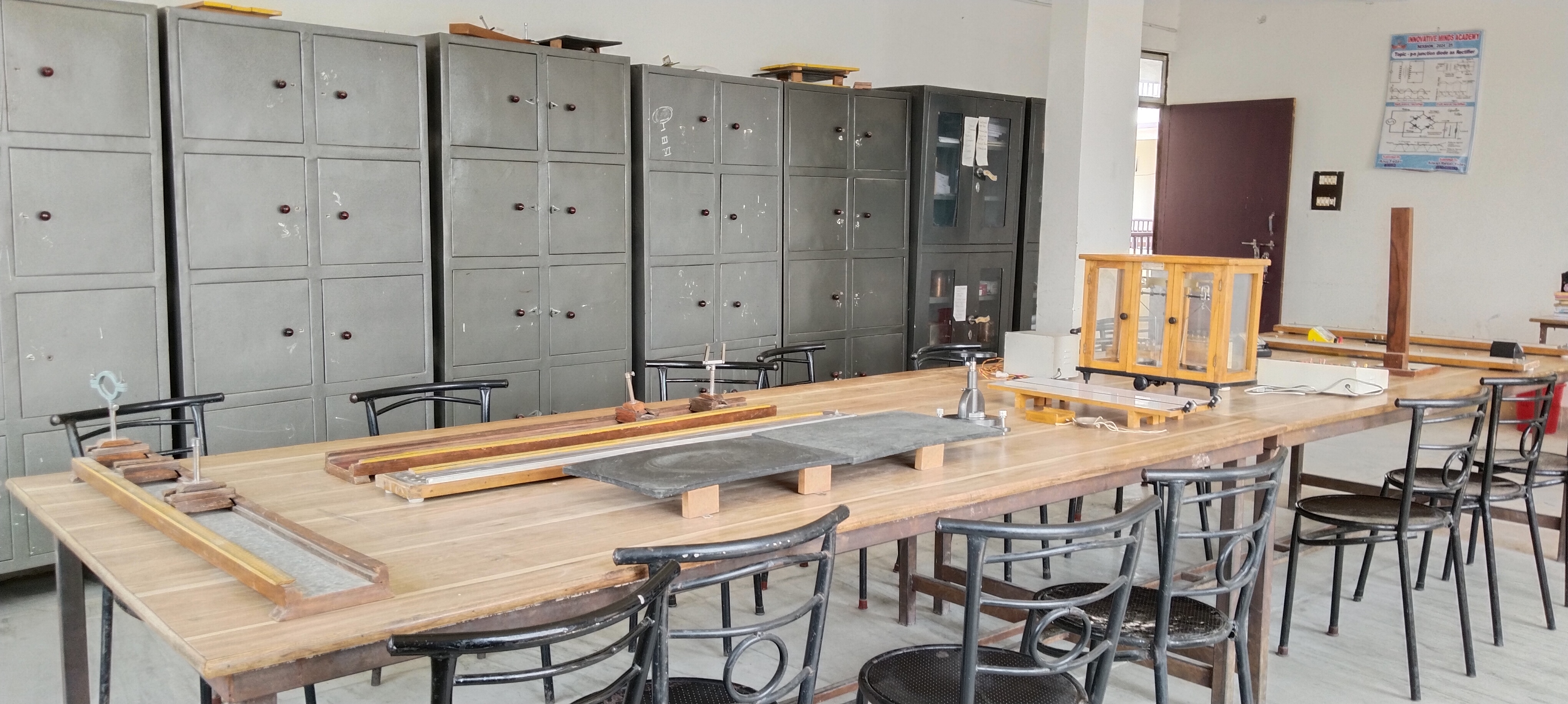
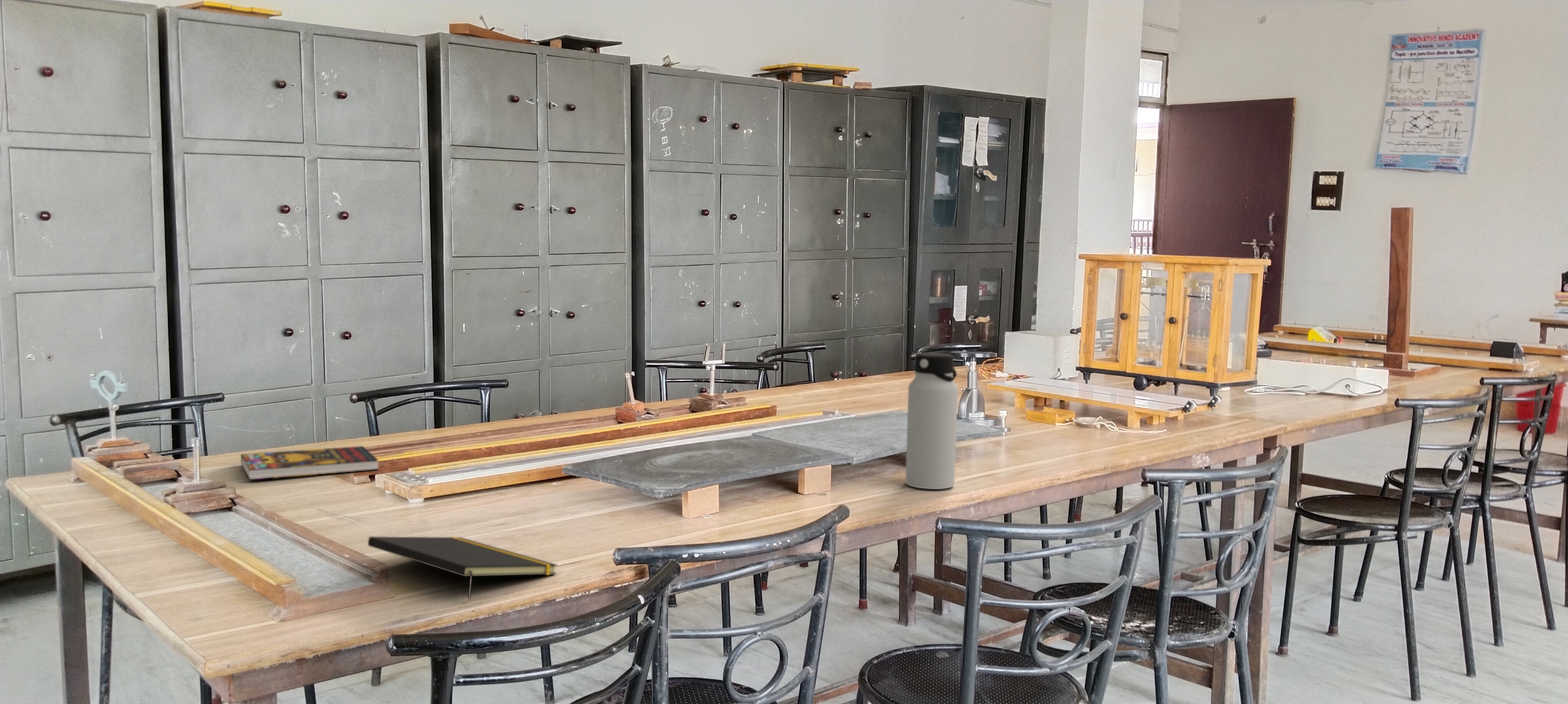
+ book (309, 461)
+ notepad (462, 555)
+ water bottle (932, 419)
